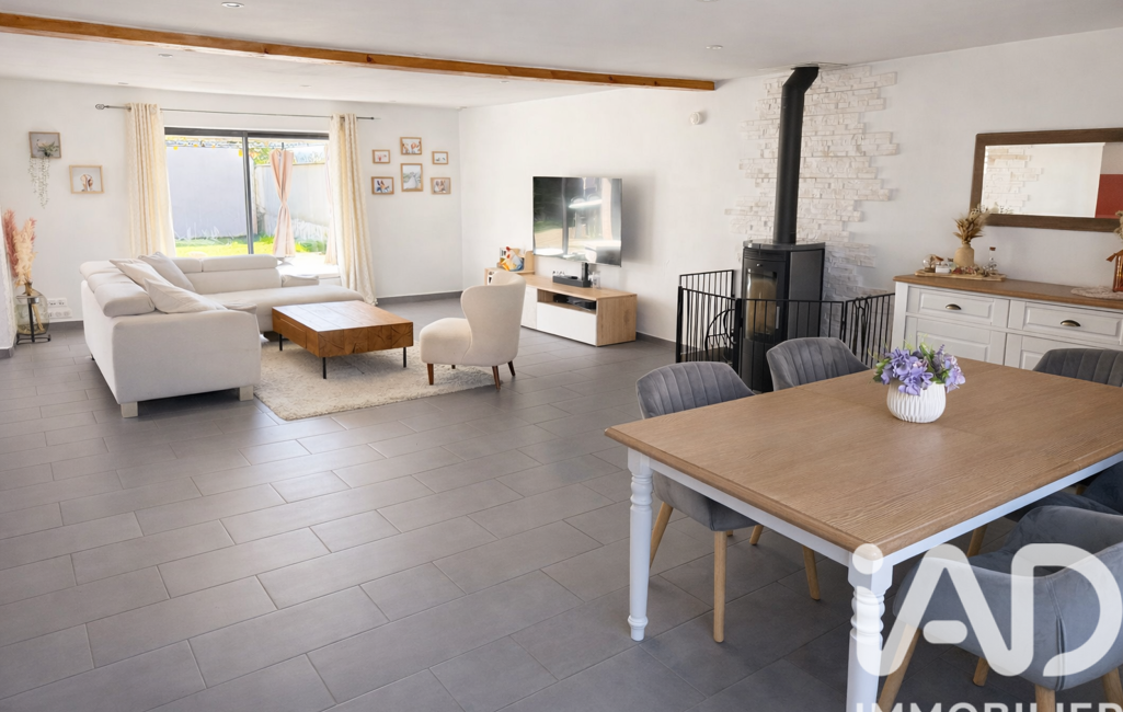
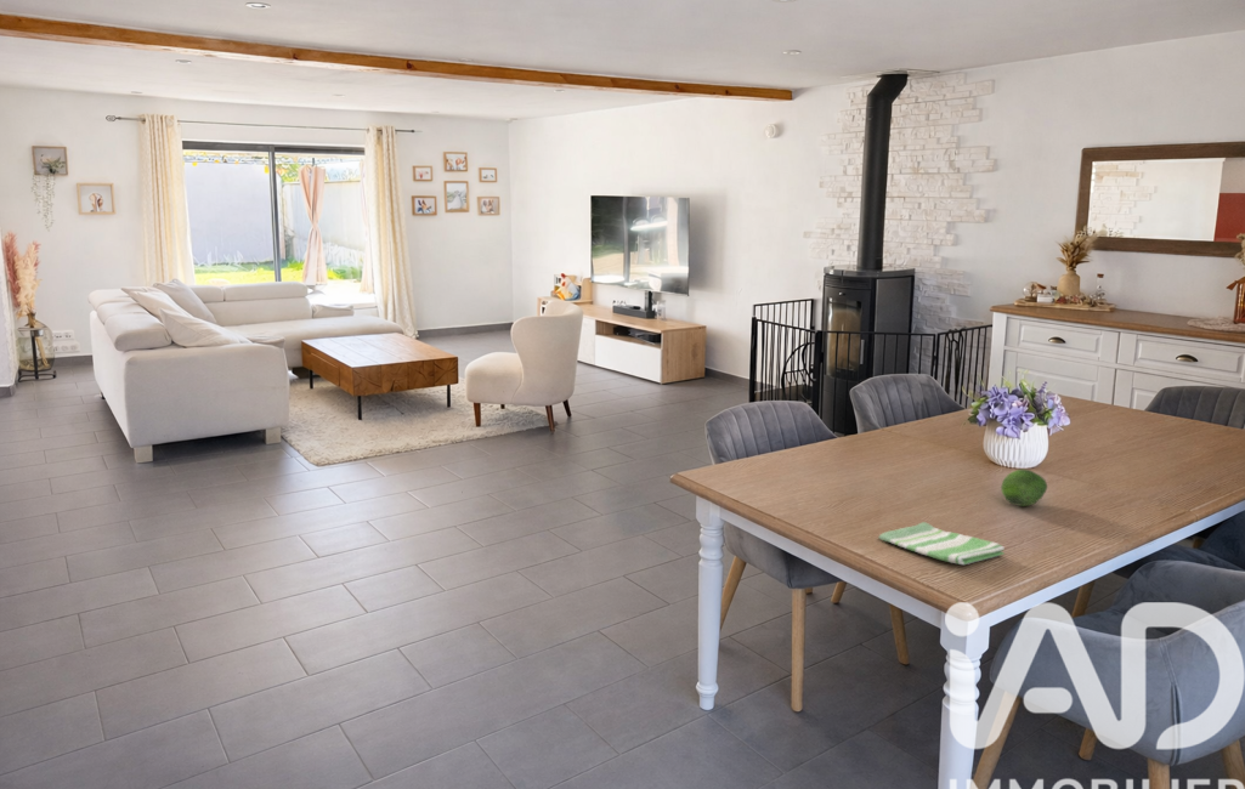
+ fruit (1025, 487)
+ dish towel (940, 543)
